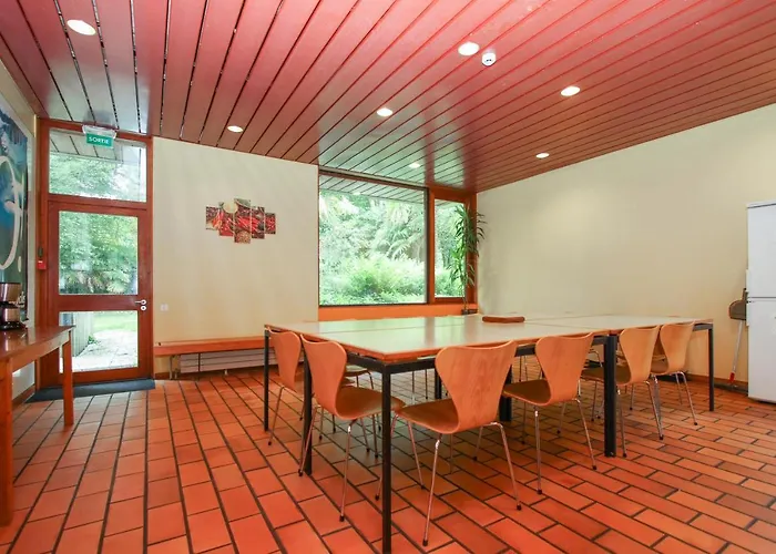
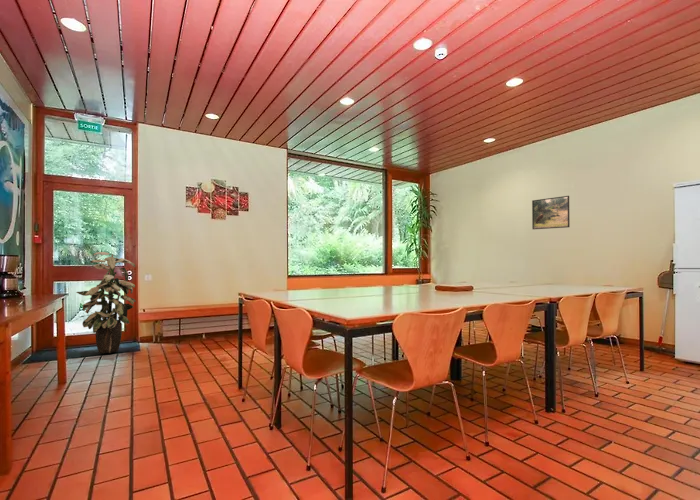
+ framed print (550, 213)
+ indoor plant (107, 302)
